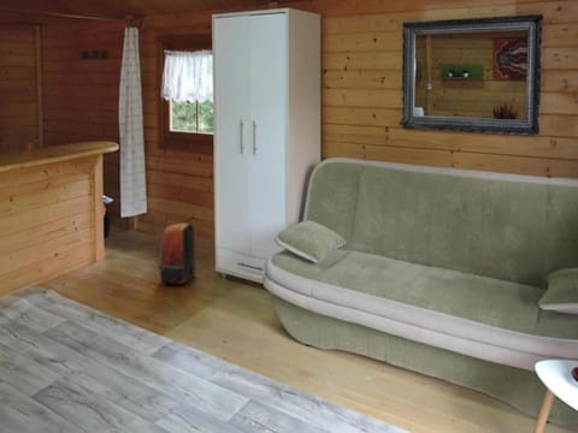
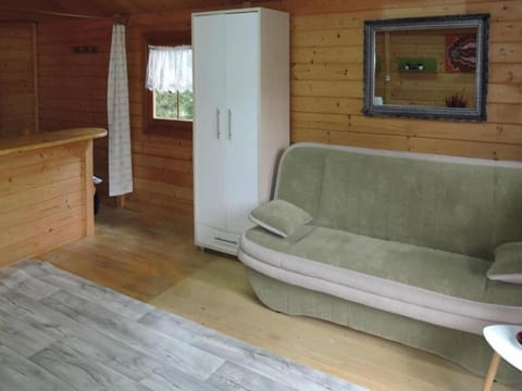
- backpack (178, 249)
